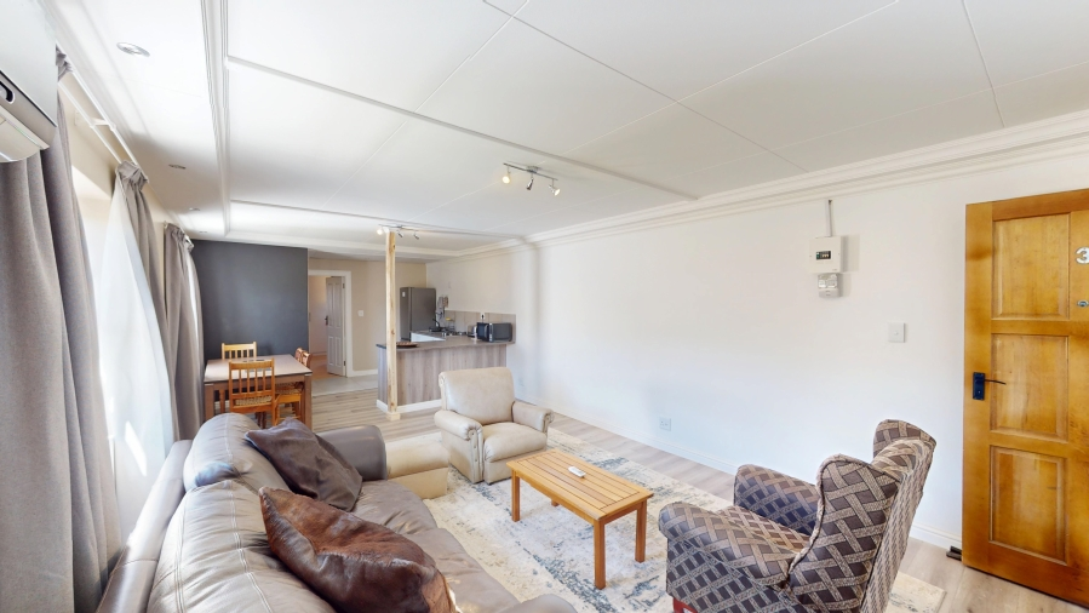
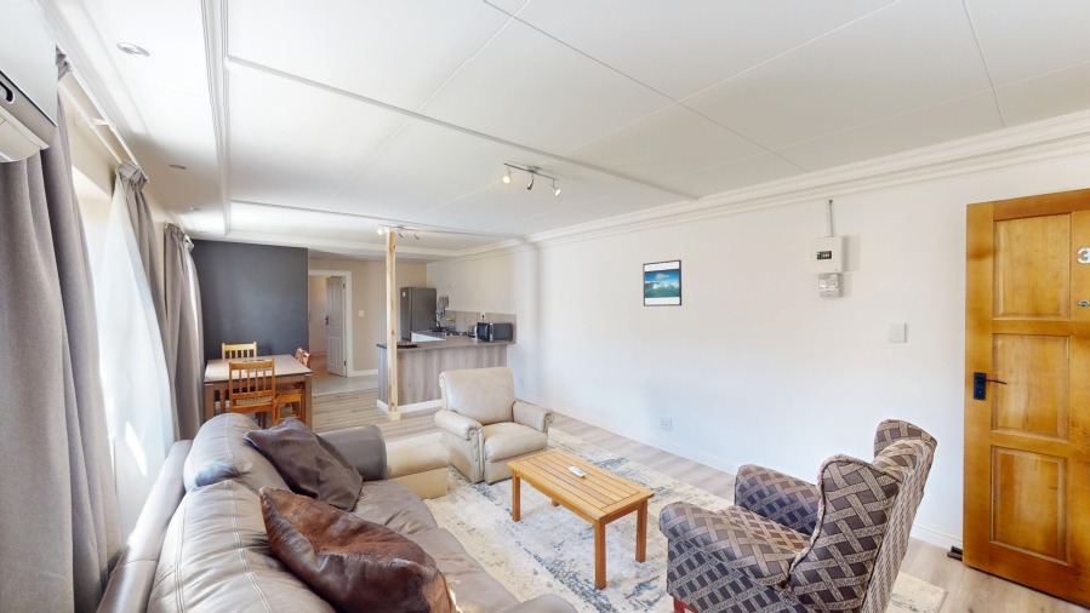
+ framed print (661, 283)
